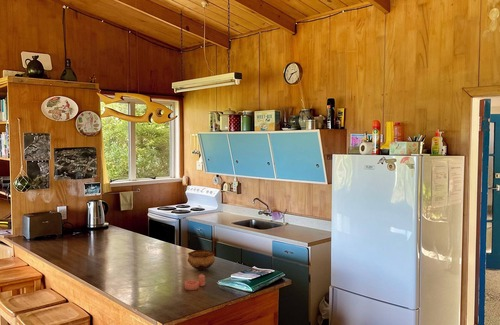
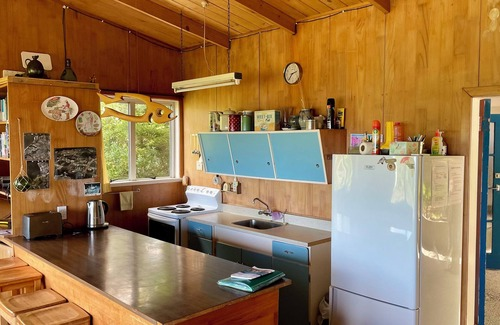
- bowl (201, 261)
- salt and pepper shaker set (195, 281)
